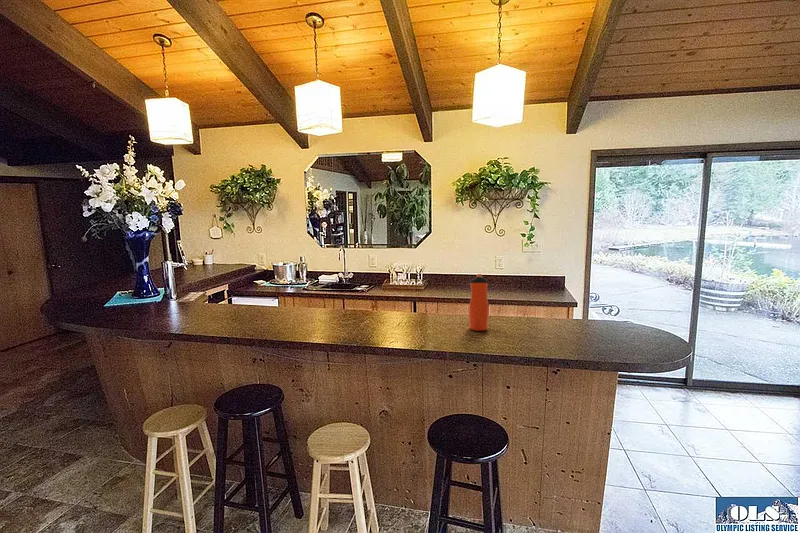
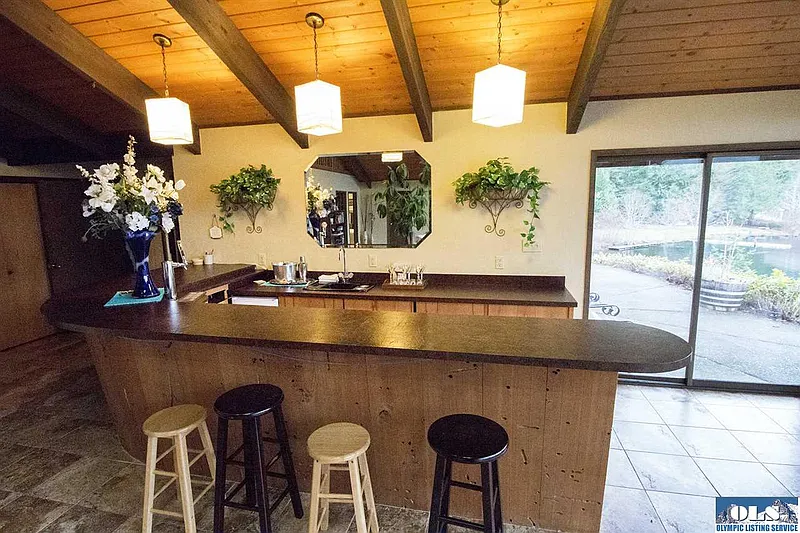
- water bottle (478, 301)
